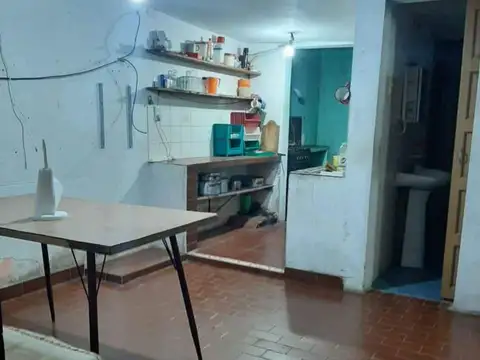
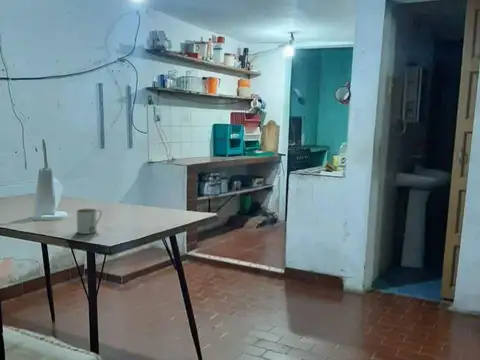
+ mug (90, 220)
